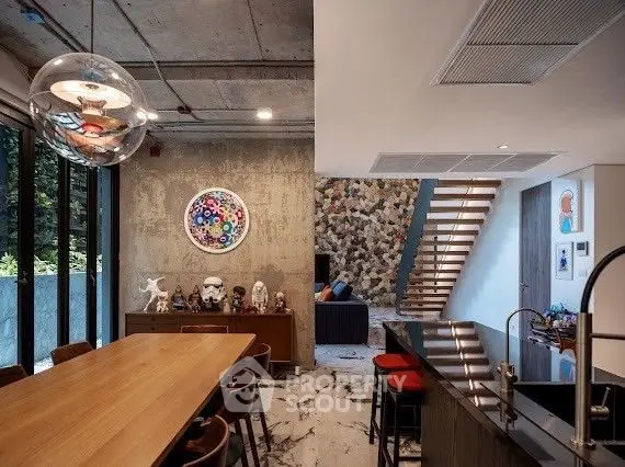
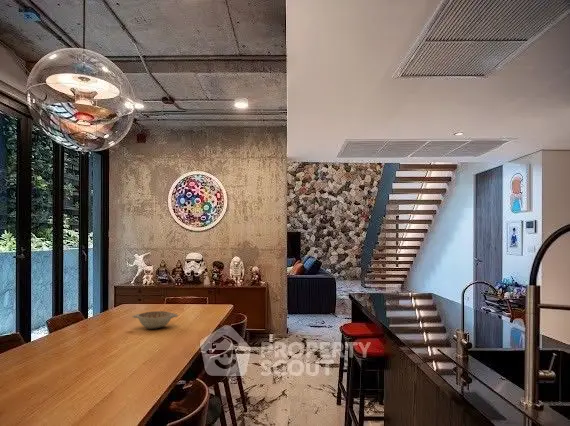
+ decorative bowl (155, 320)
